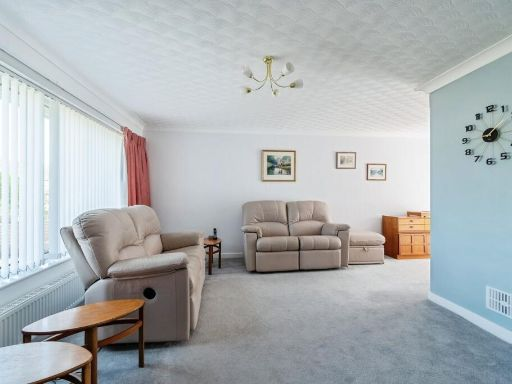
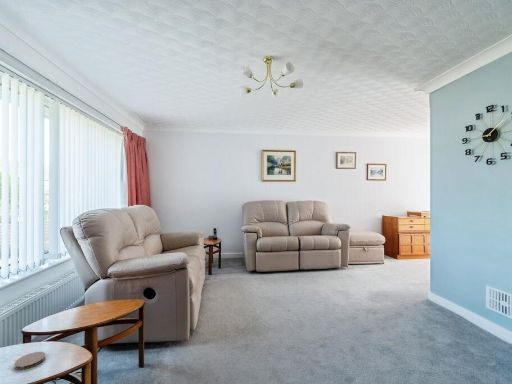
+ coaster (30, 360)
